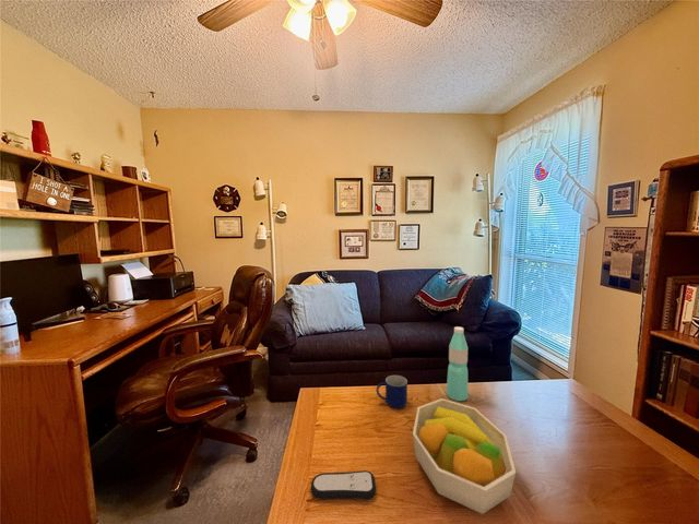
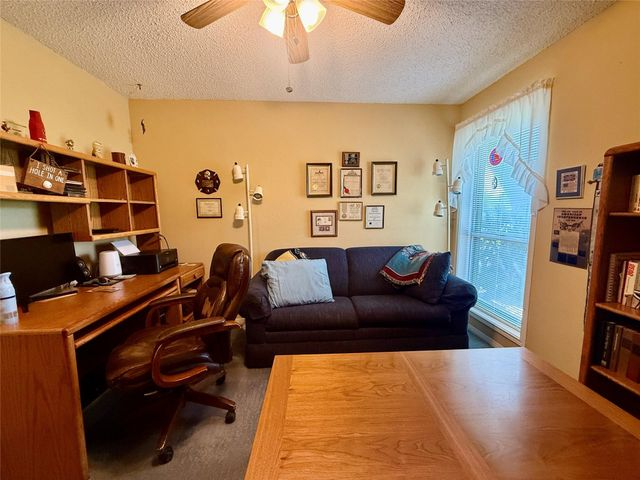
- remote control (343, 485)
- water bottle (458, 361)
- mug (391, 391)
- fruit bowl (459, 442)
